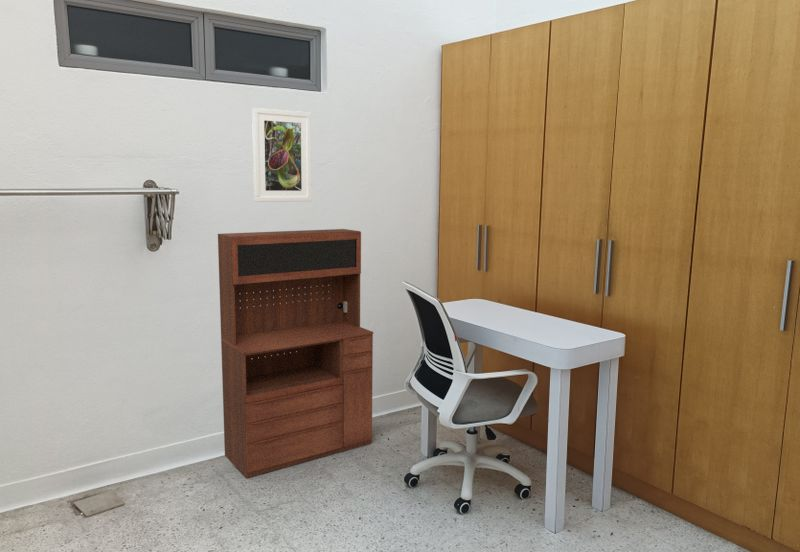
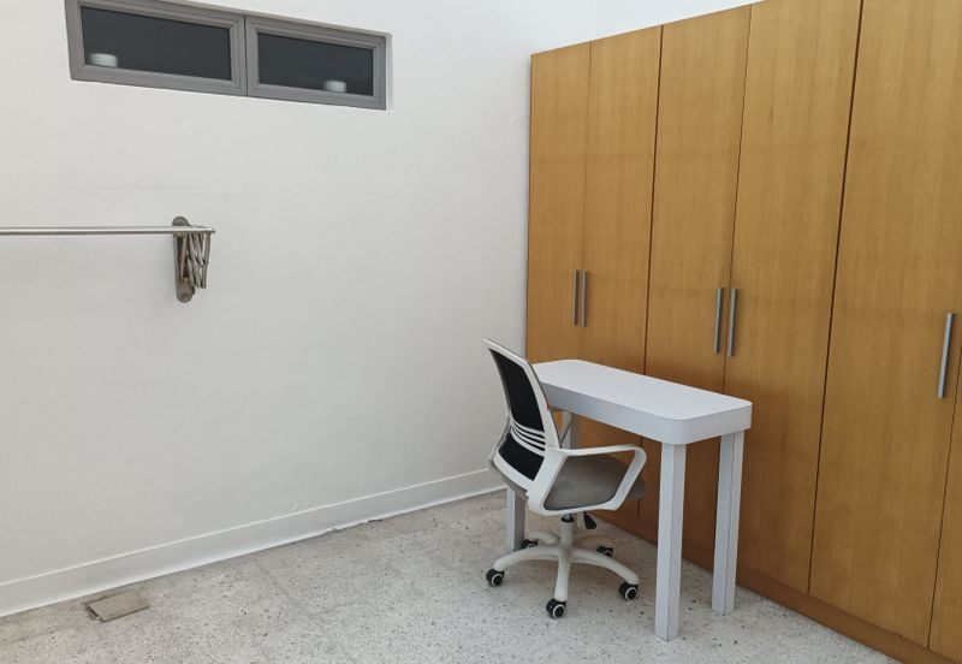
- shelving unit (299, 344)
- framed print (282, 156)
